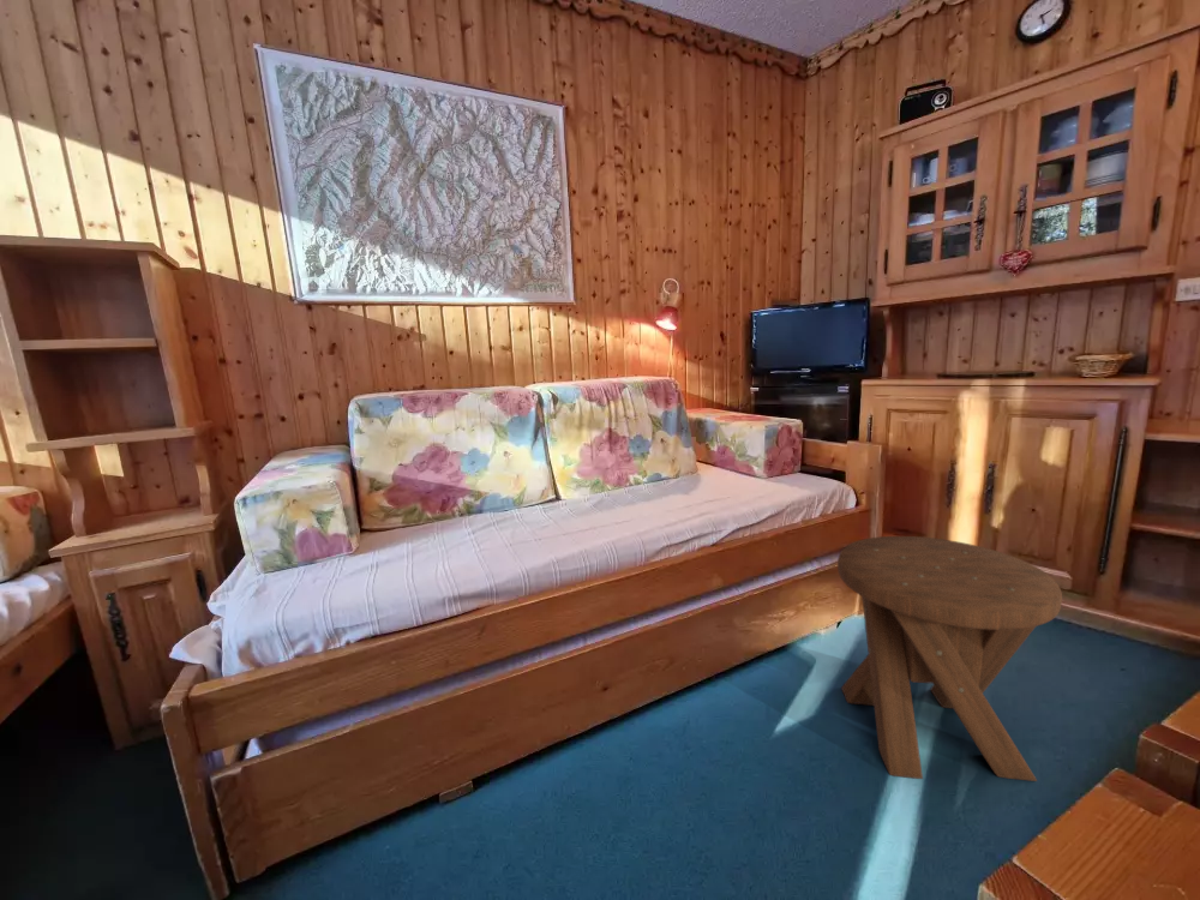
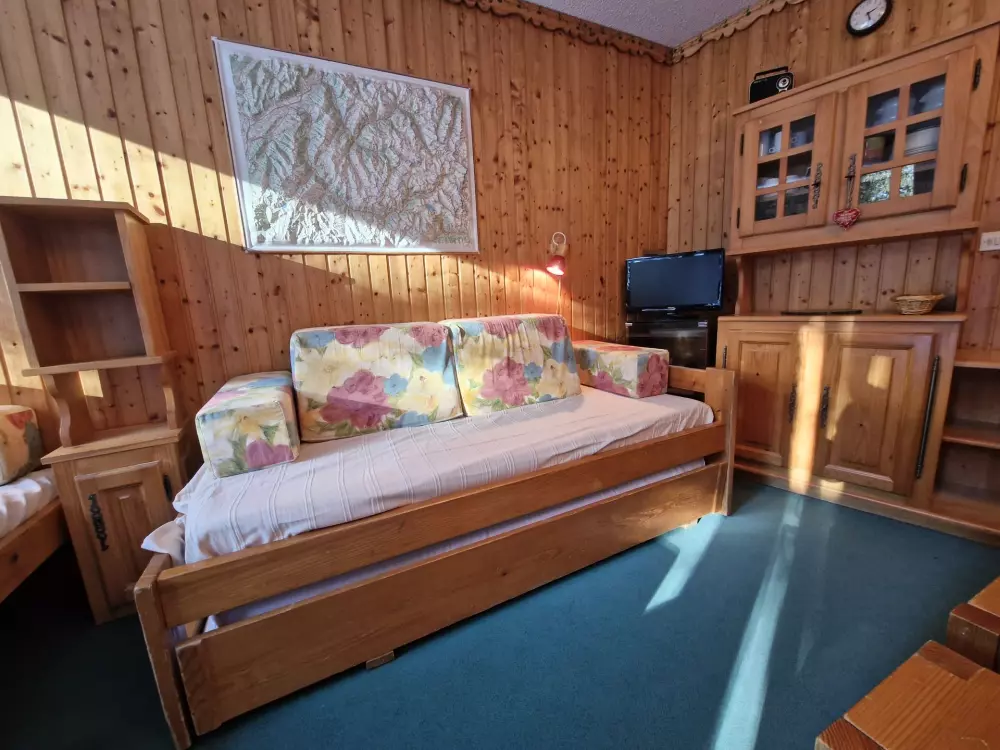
- music stool (932, 649)
